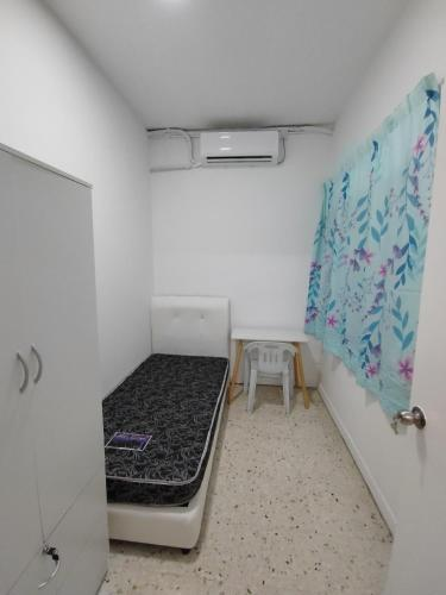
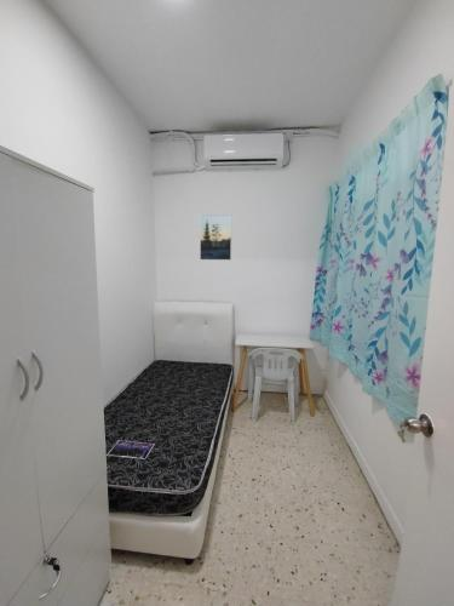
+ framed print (215, 238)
